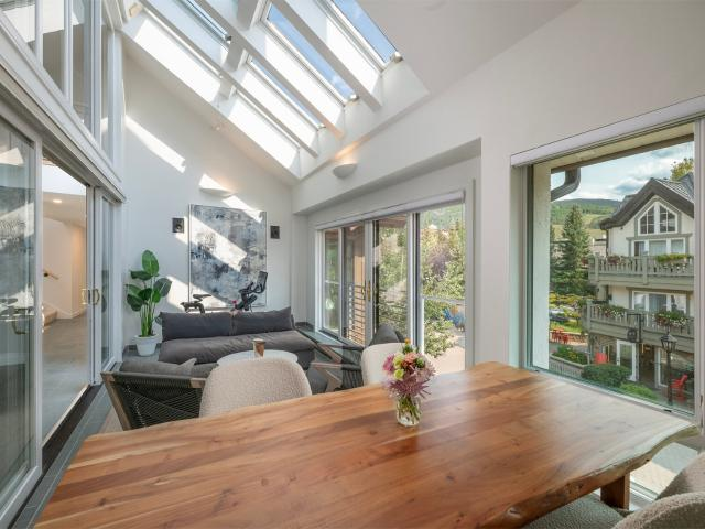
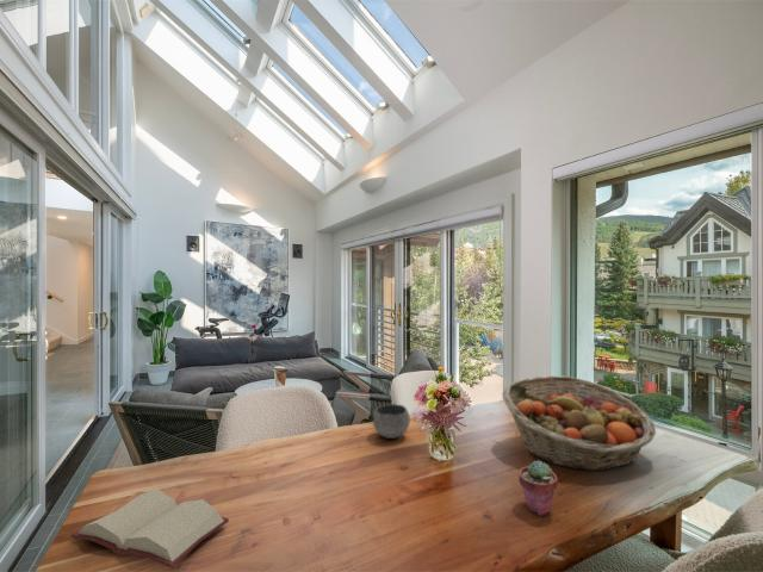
+ bowl (391, 422)
+ potted succulent (538, 484)
+ hardback book (153, 521)
+ fruit basket (575, 418)
